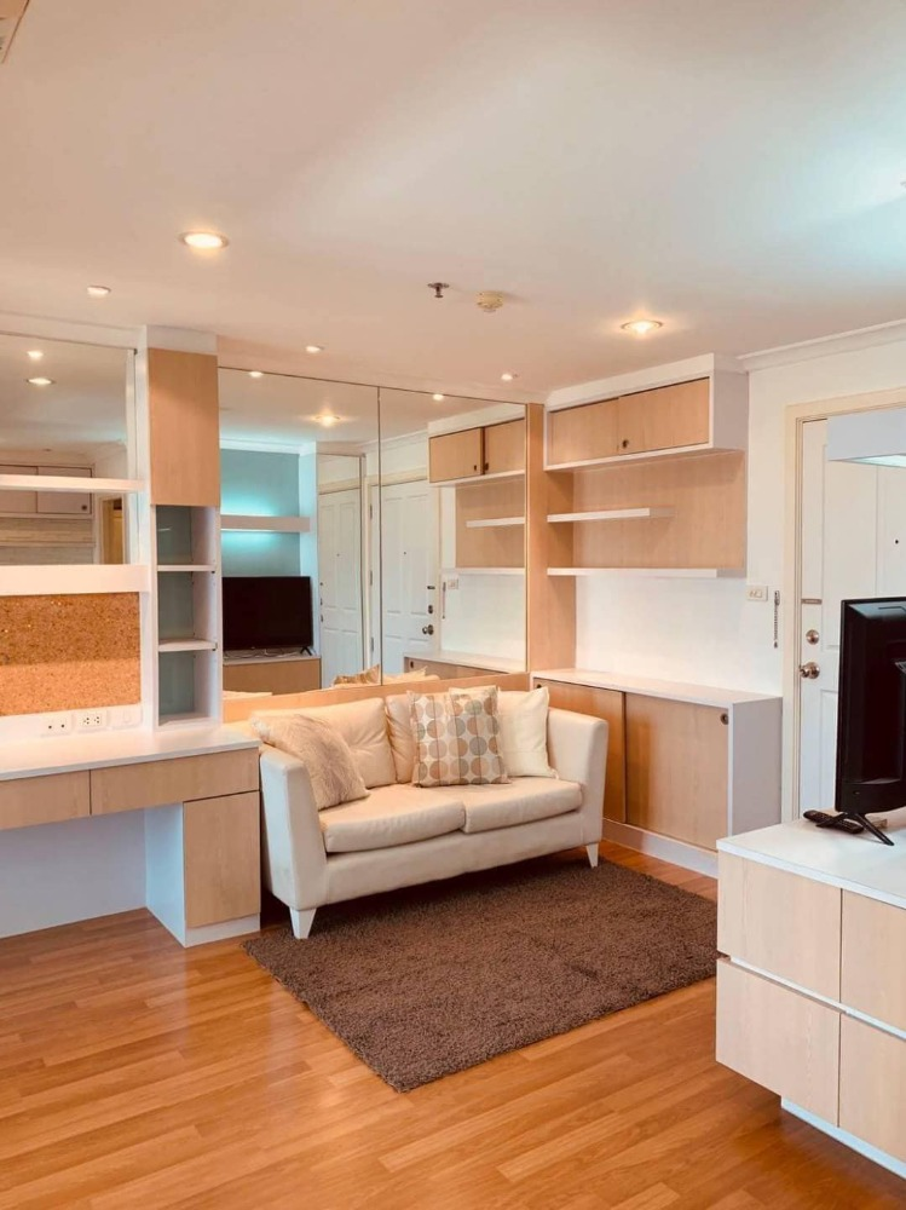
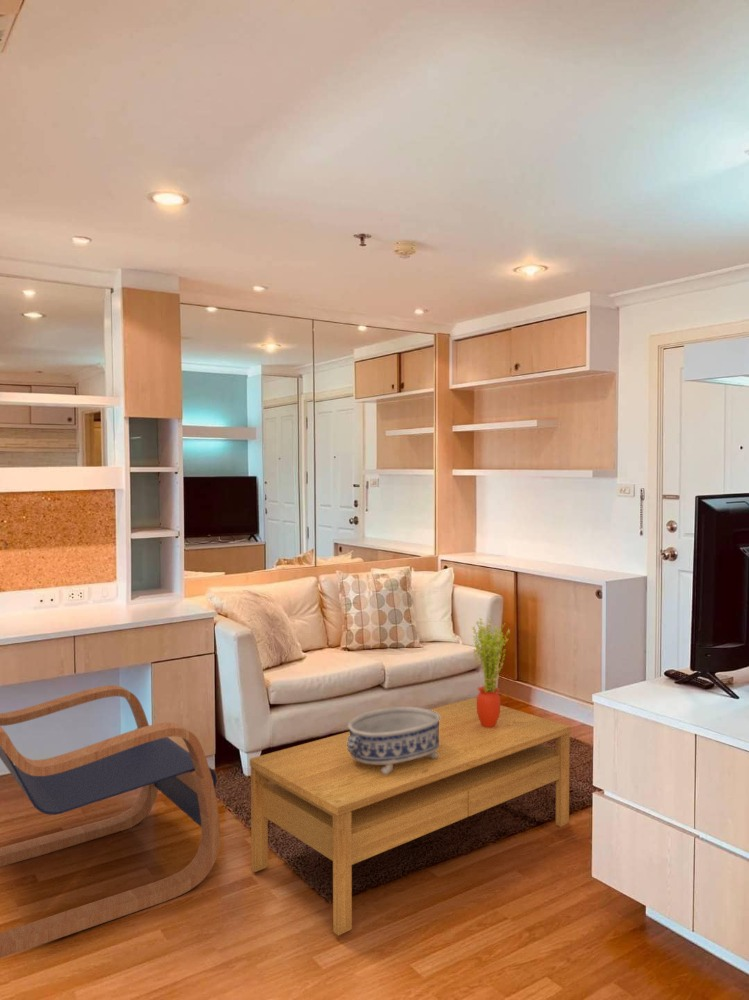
+ lounge chair (78, 772)
+ potted plant (490, 673)
+ coffee table (419, 793)
+ decorative bowl (394, 737)
